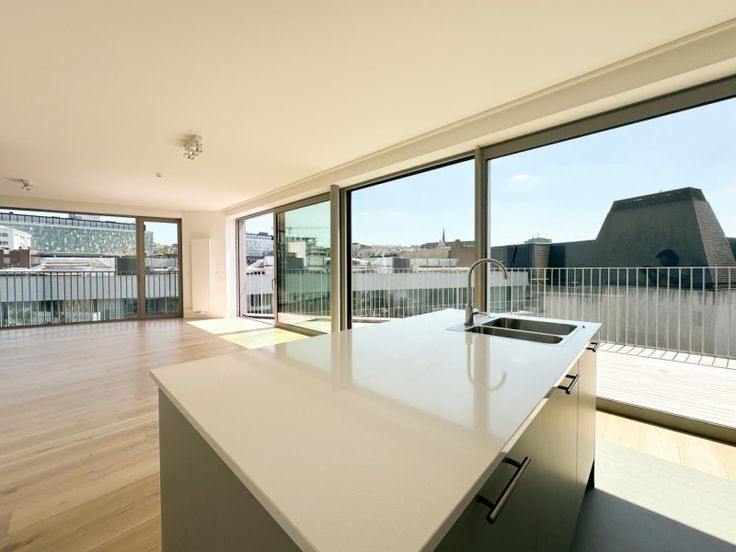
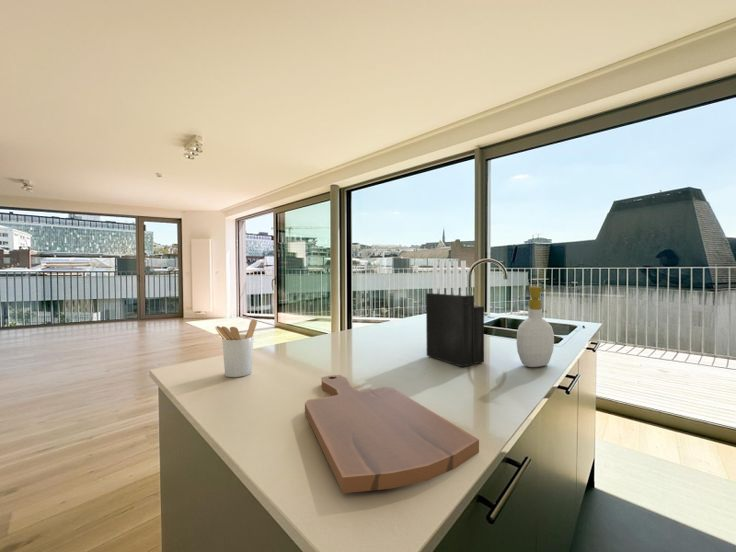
+ cutting board (371, 419)
+ knife block (456, 310)
+ soap bottle (536, 326)
+ utensil holder (235, 348)
